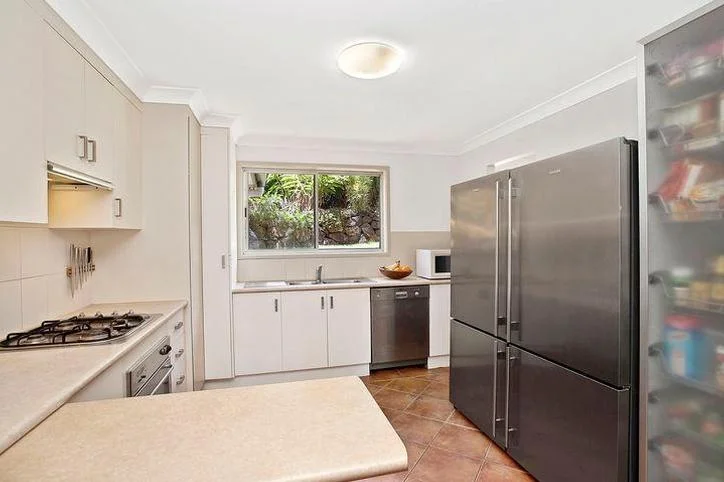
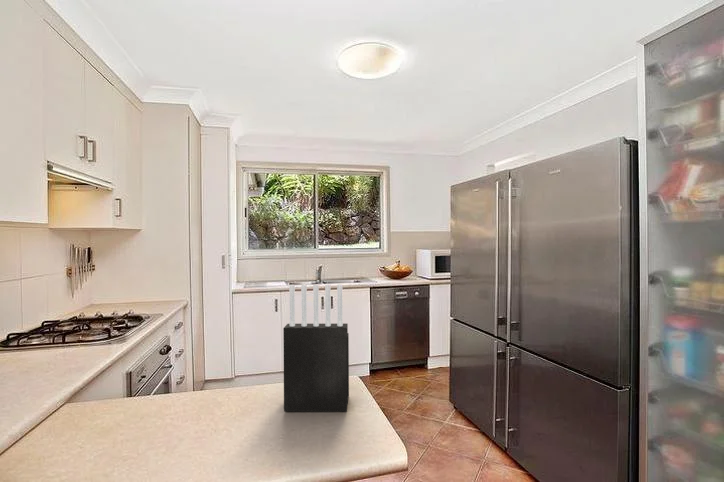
+ knife block (318, 342)
